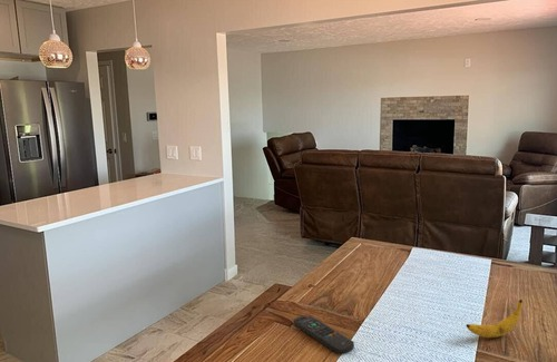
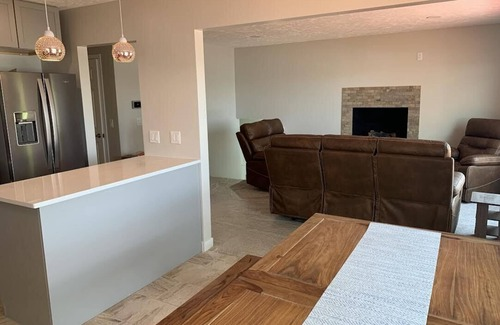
- remote control (322, 332)
- banana (496, 323)
